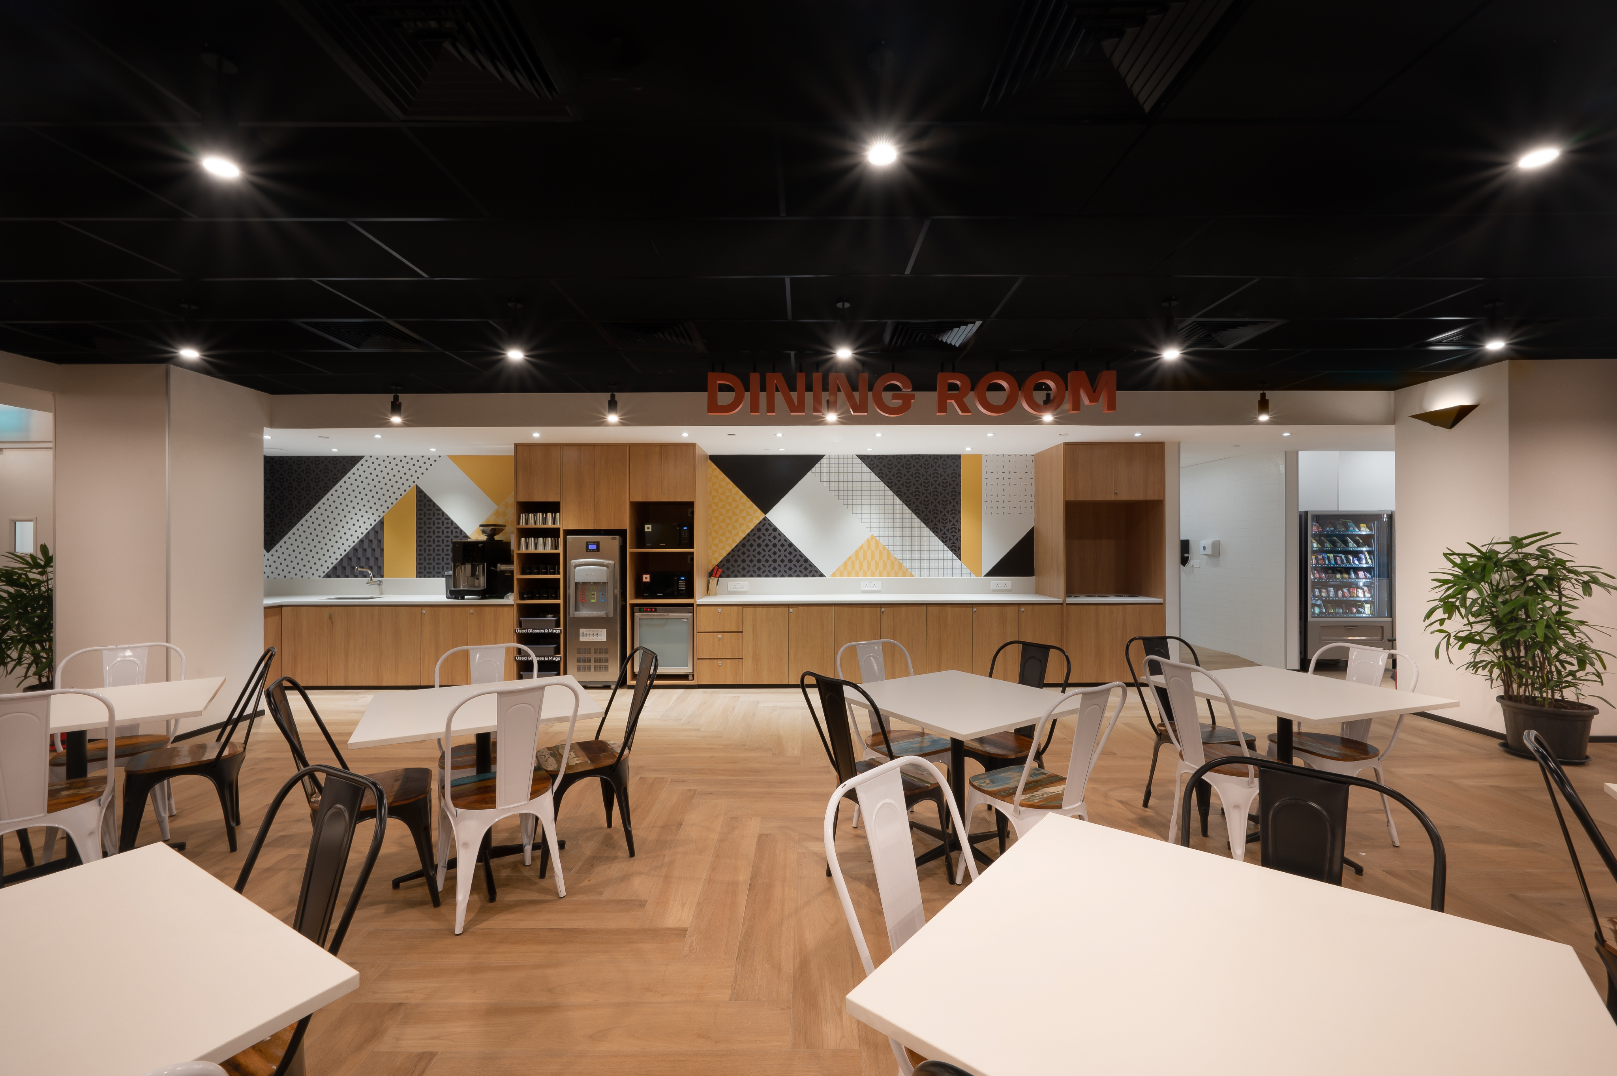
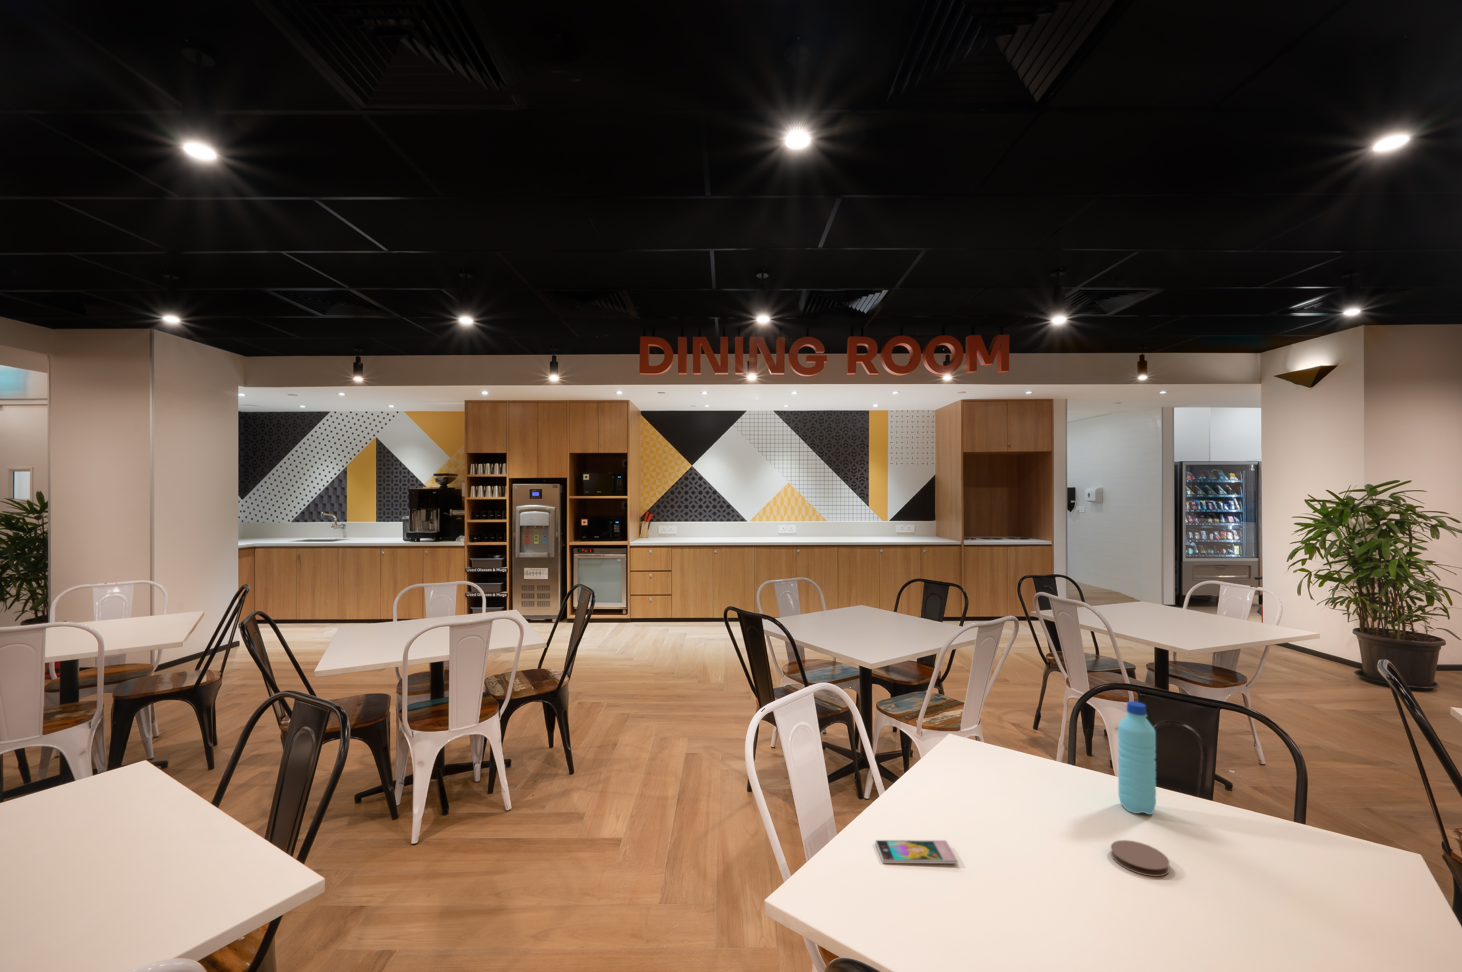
+ coaster (1140, 857)
+ smartphone (915, 852)
+ water bottle (1136, 756)
